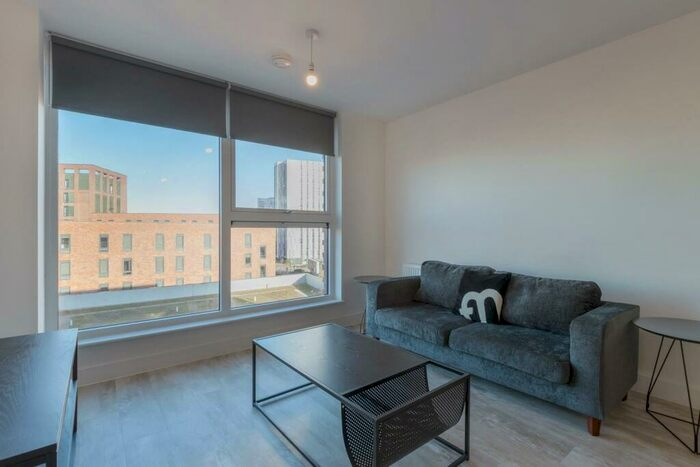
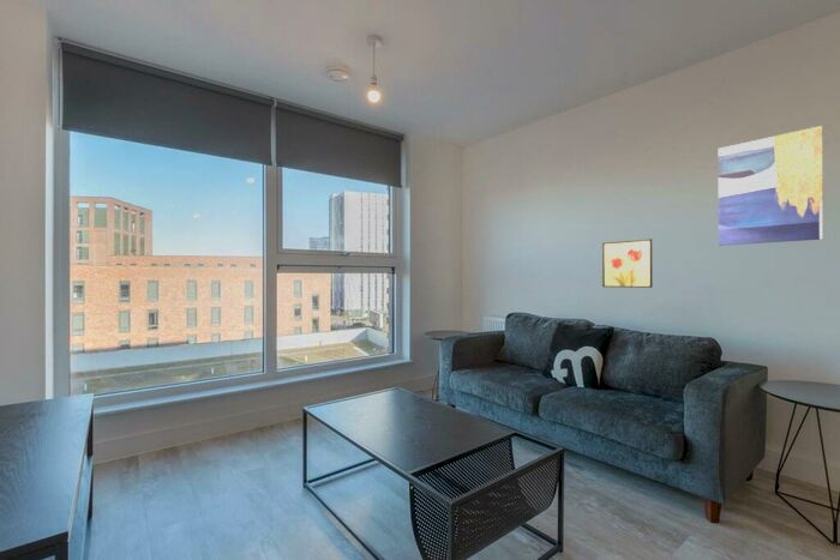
+ wall art (767, 189)
+ wall art (626, 264)
